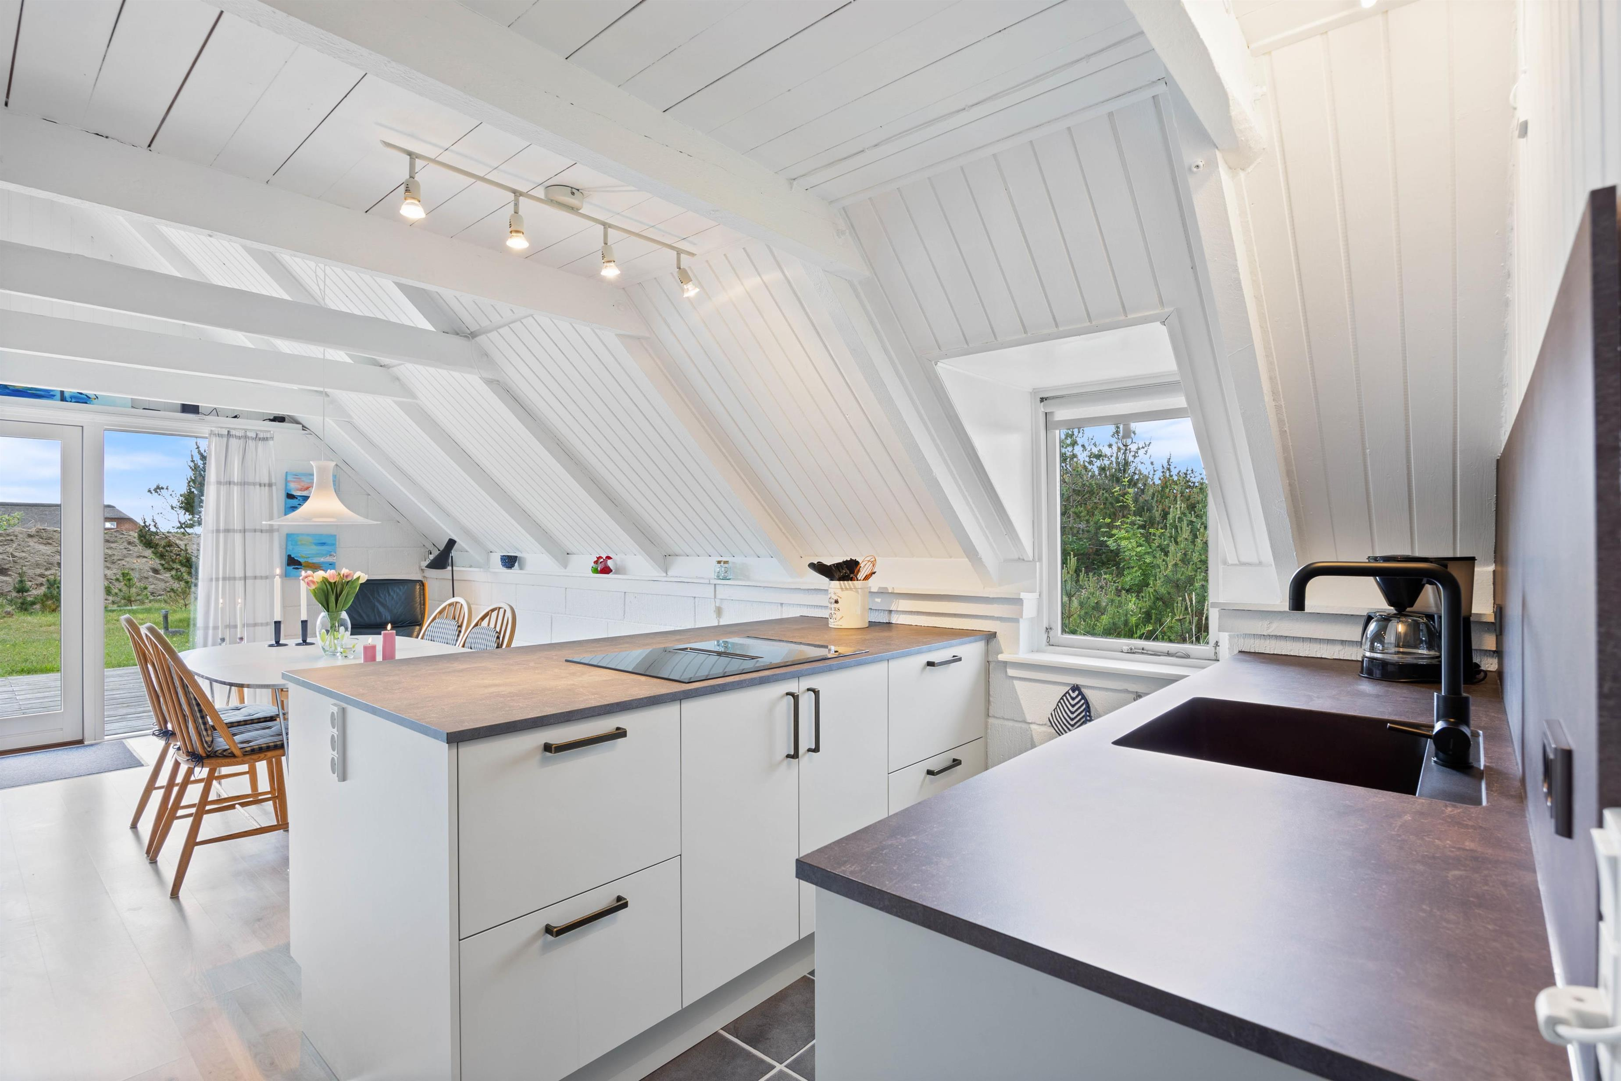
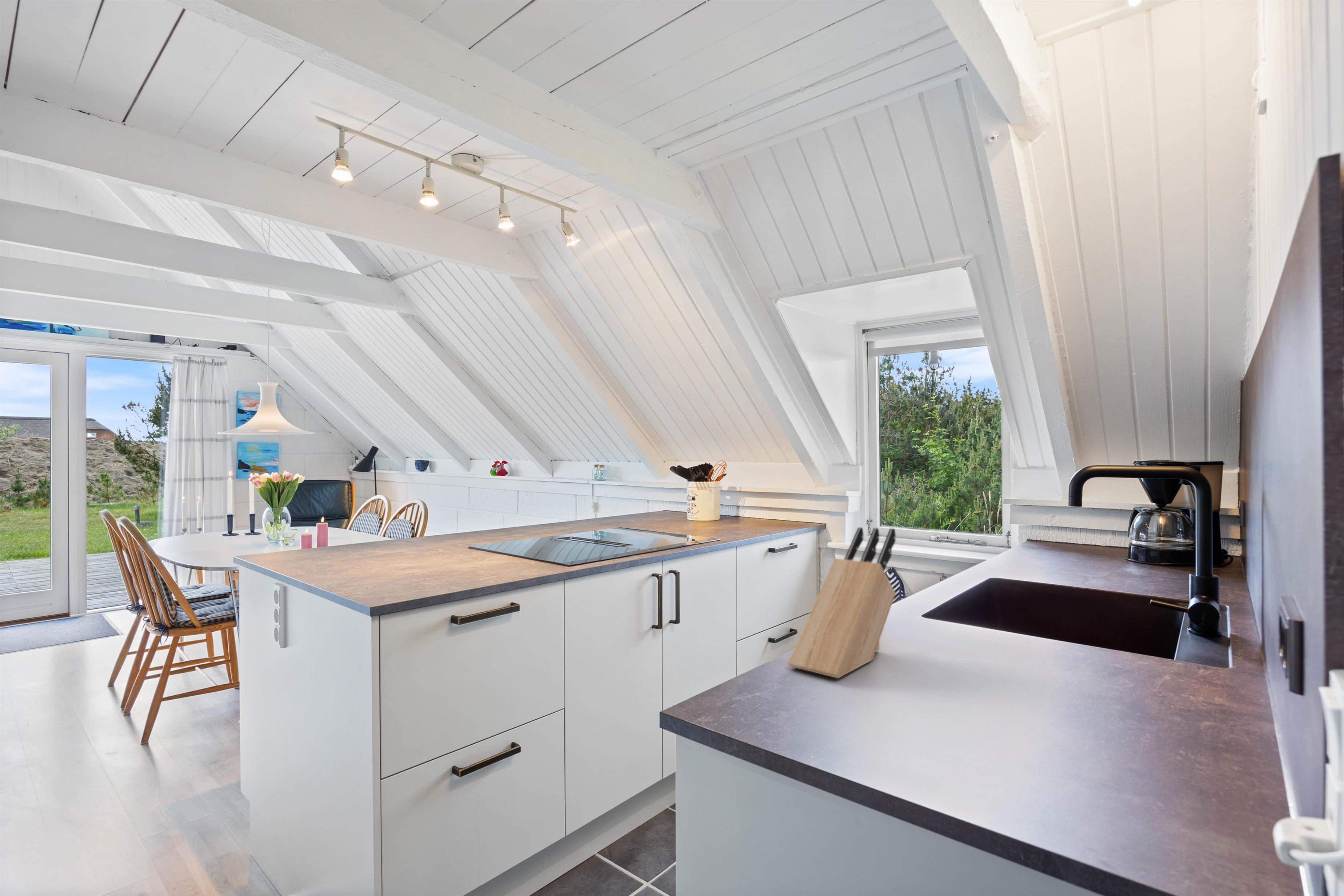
+ knife block (849, 593)
